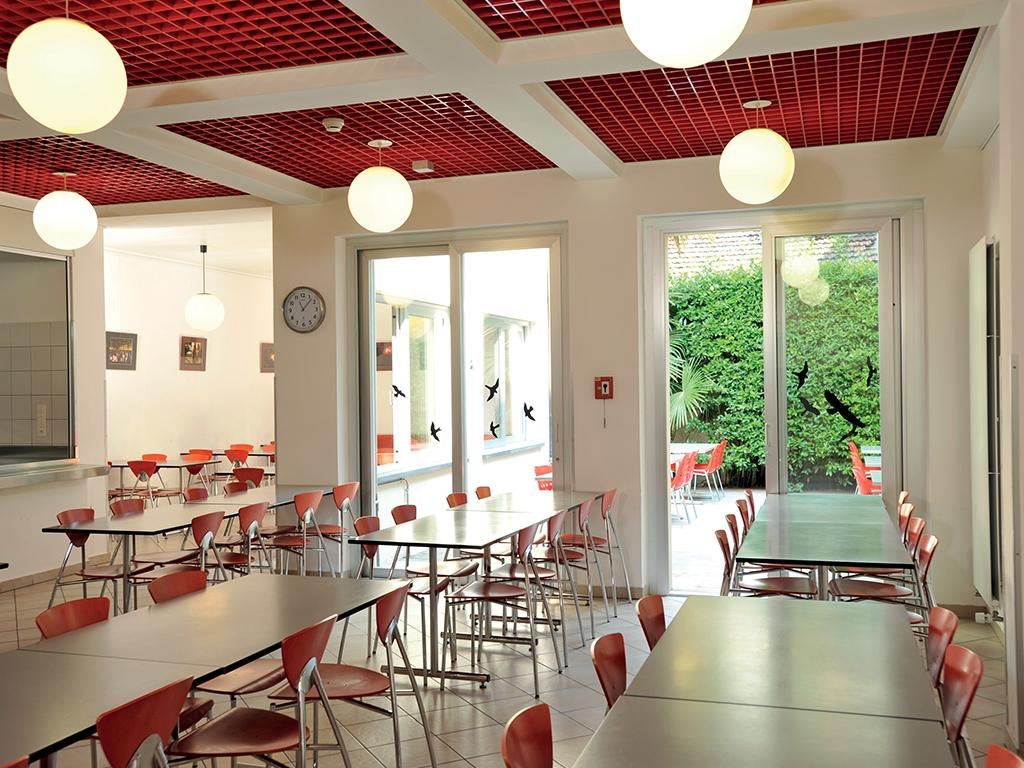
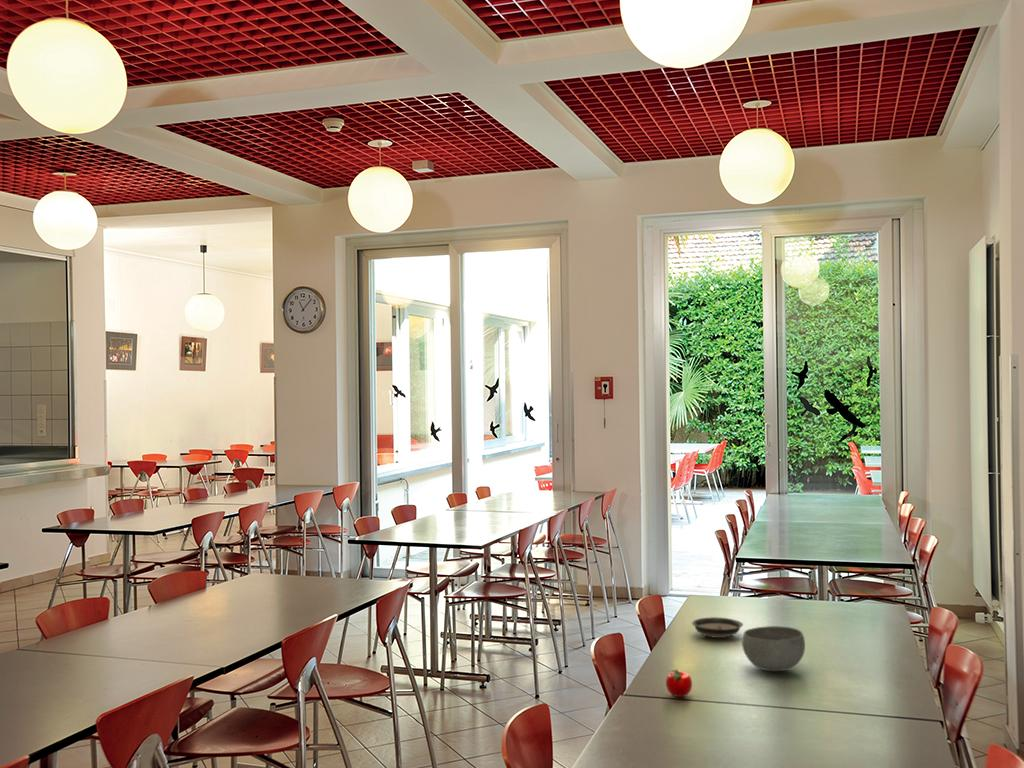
+ saucer (717, 629)
+ apple (678, 683)
+ bowl (773, 650)
